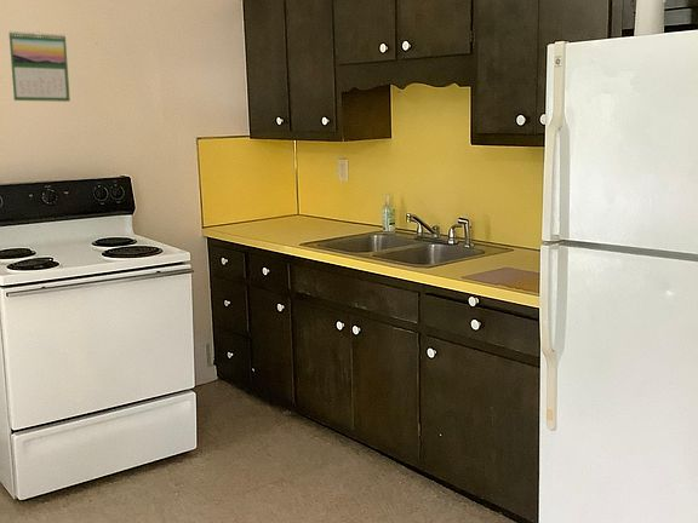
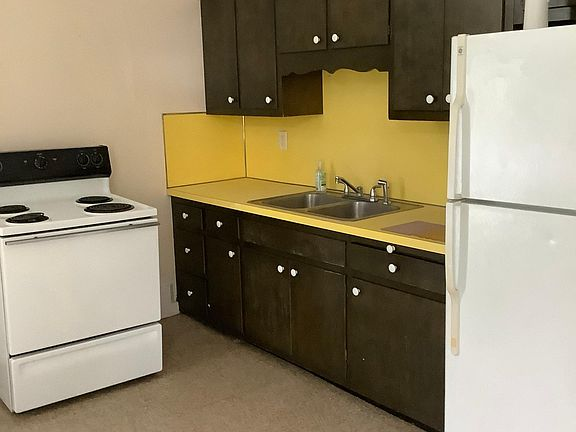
- calendar (39, 65)
